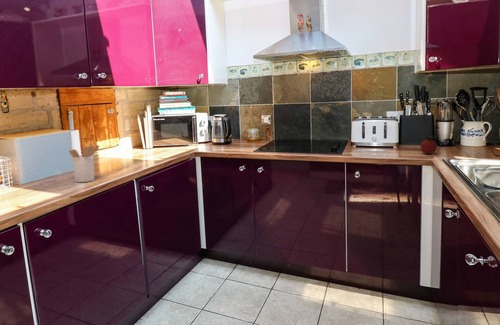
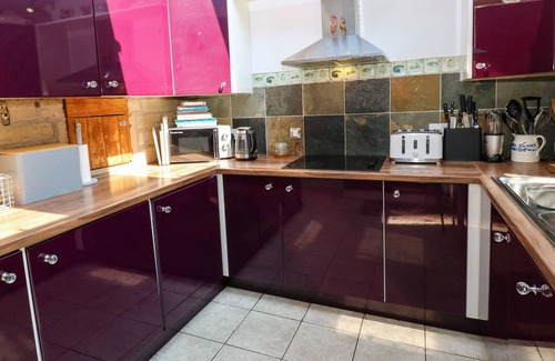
- utensil holder (86, 162)
- fruit (428, 145)
